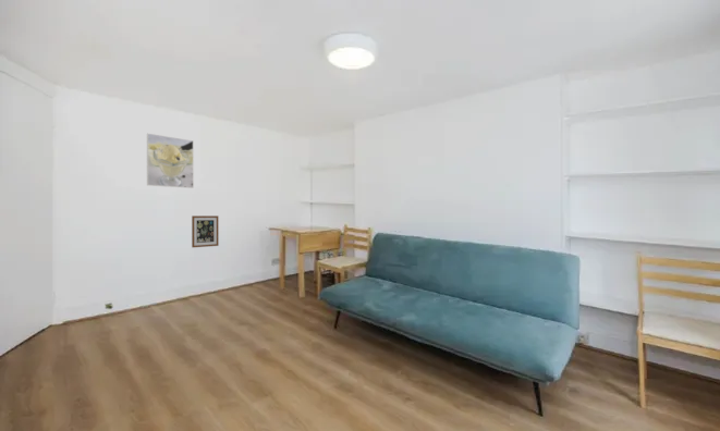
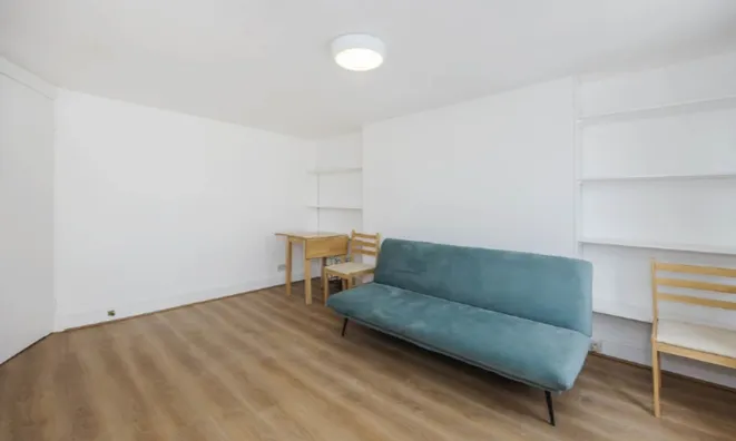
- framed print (171, 161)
- wall art (205, 231)
